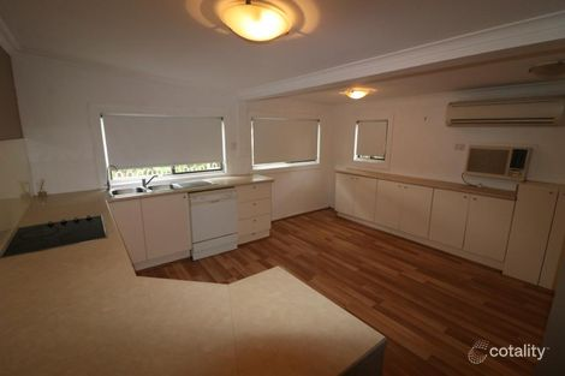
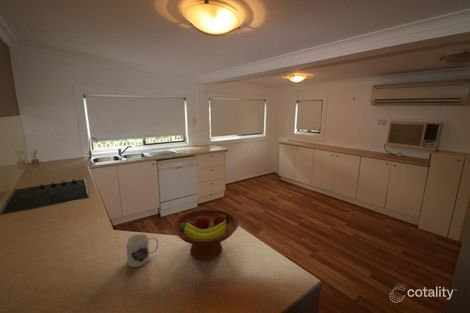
+ mug (141, 249)
+ fruit bowl (206, 231)
